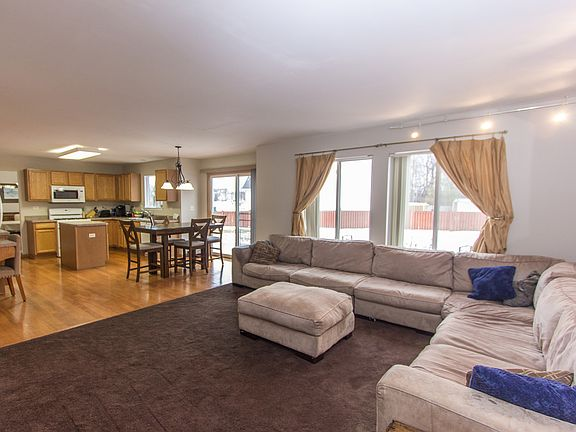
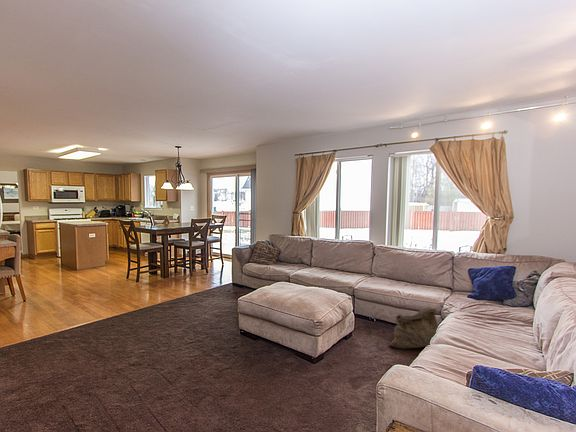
+ bag (415, 327)
